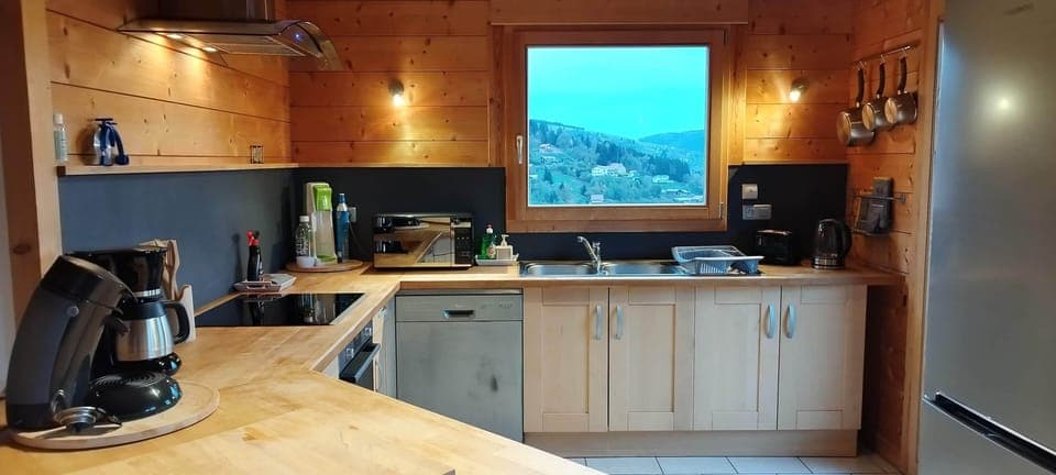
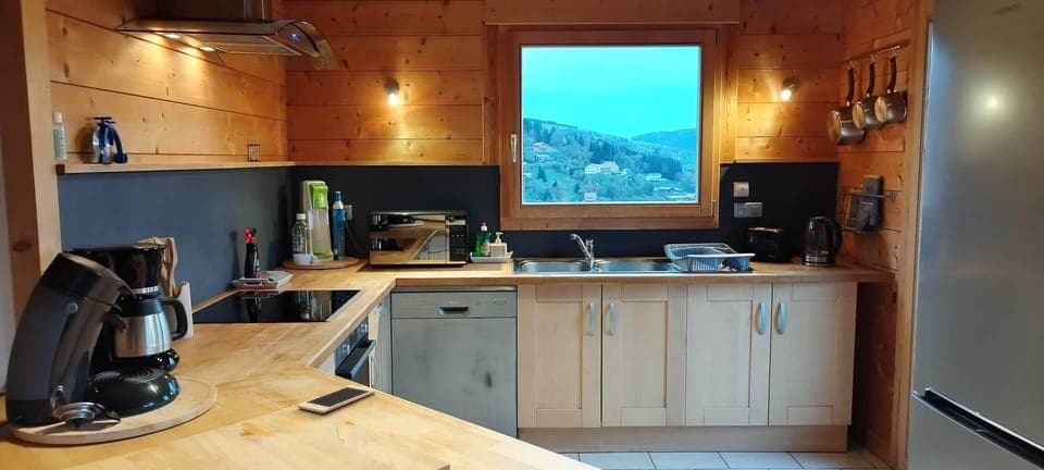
+ cell phone (337, 398)
